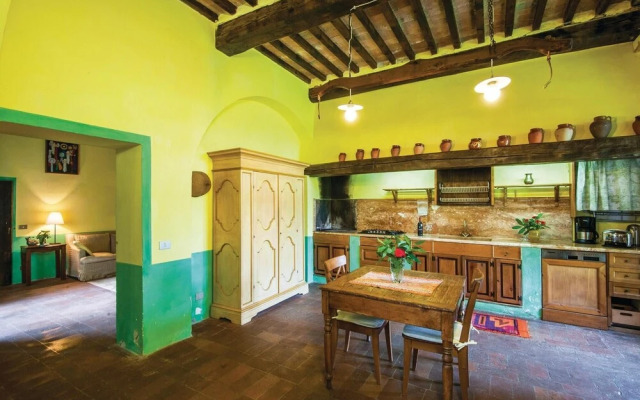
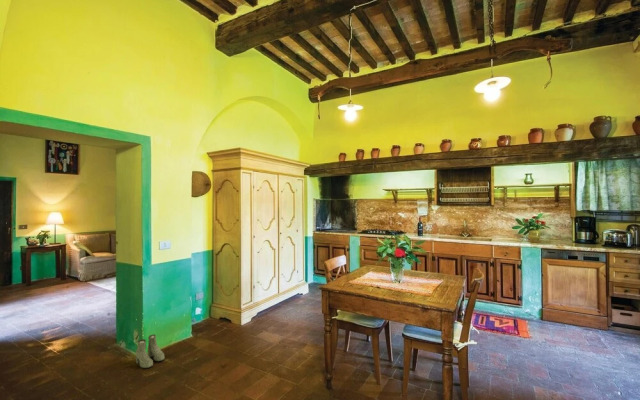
+ boots (150, 350)
